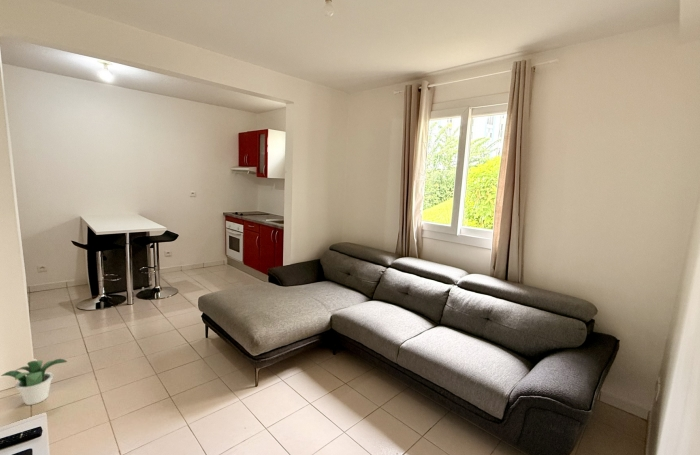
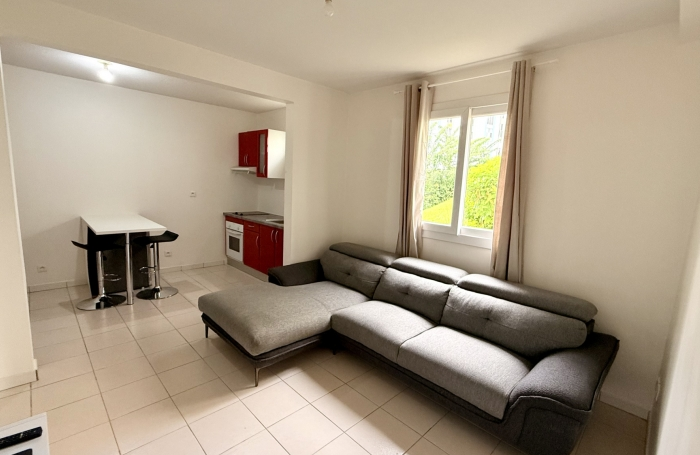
- potted plant (36, 383)
